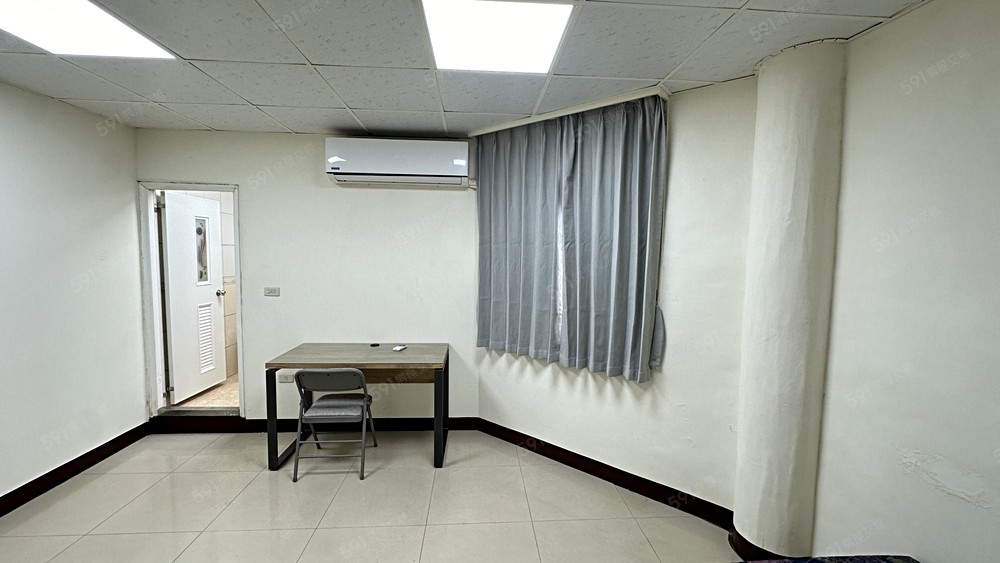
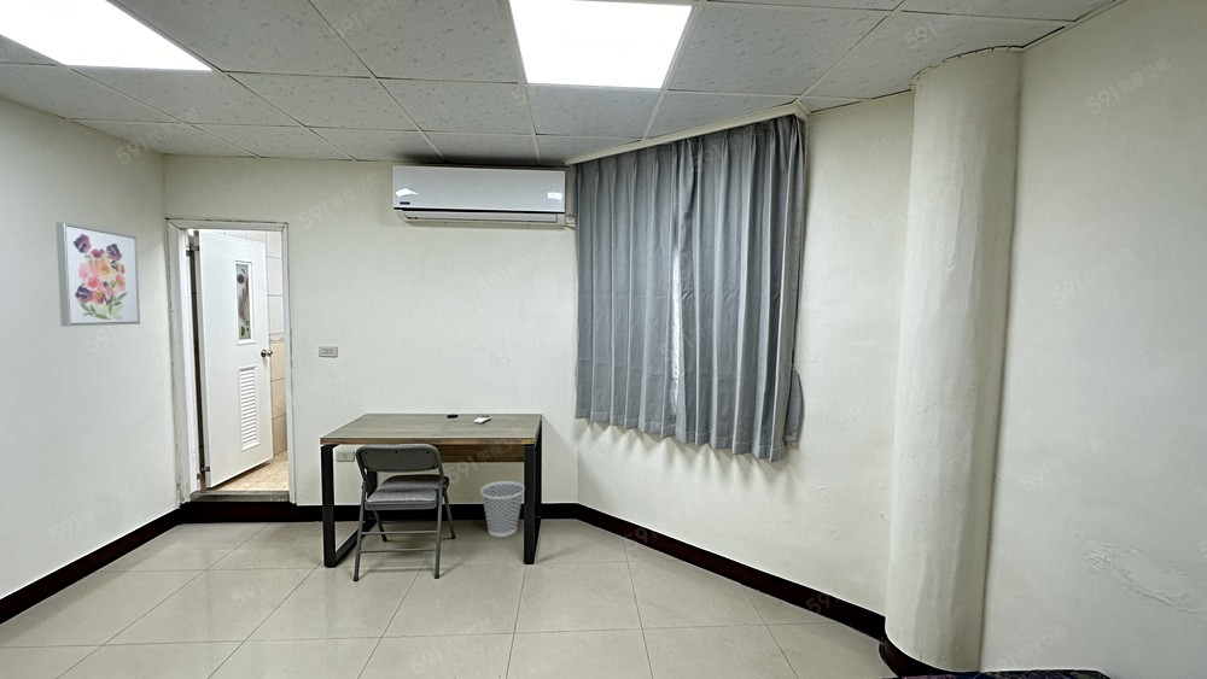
+ wastebasket (502, 509)
+ wall art (101, 277)
